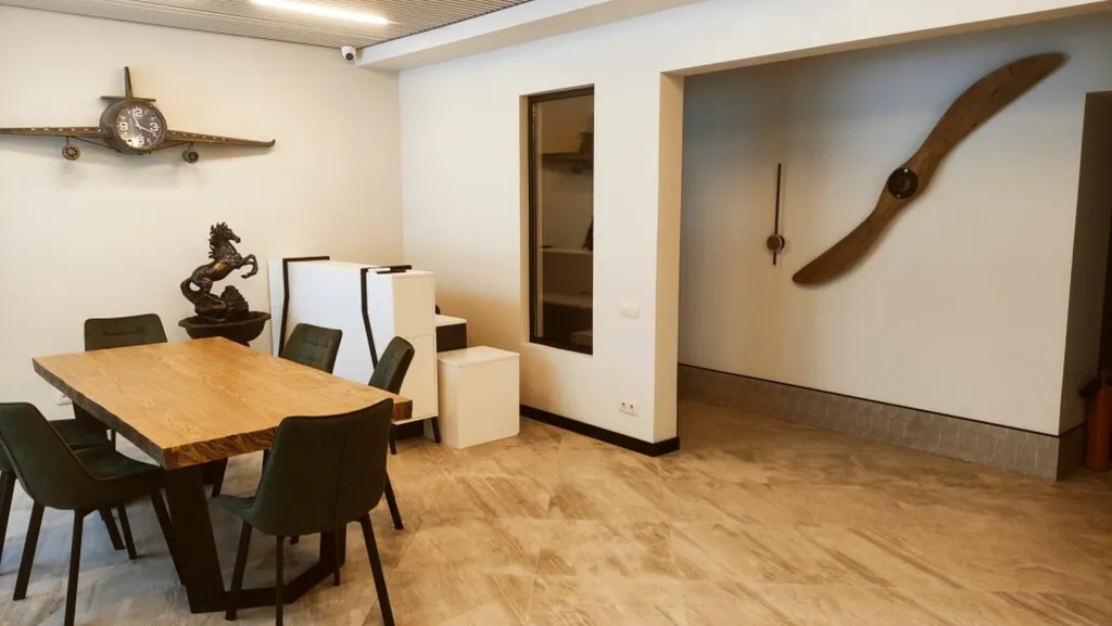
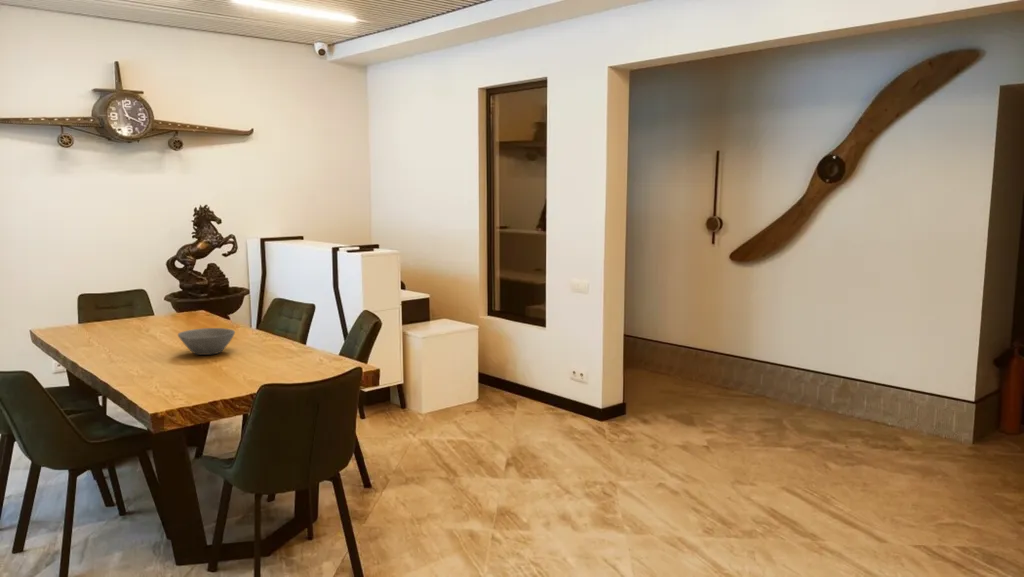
+ bowl (206, 342)
